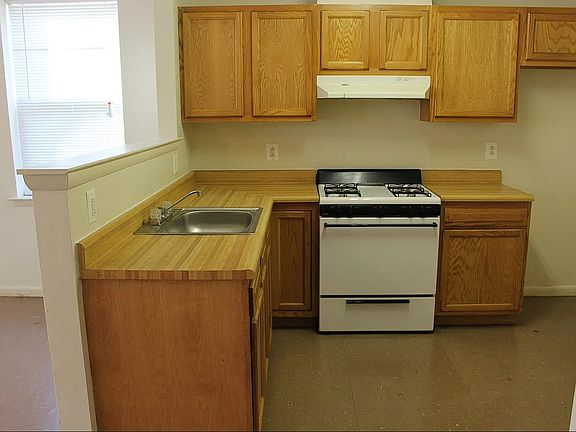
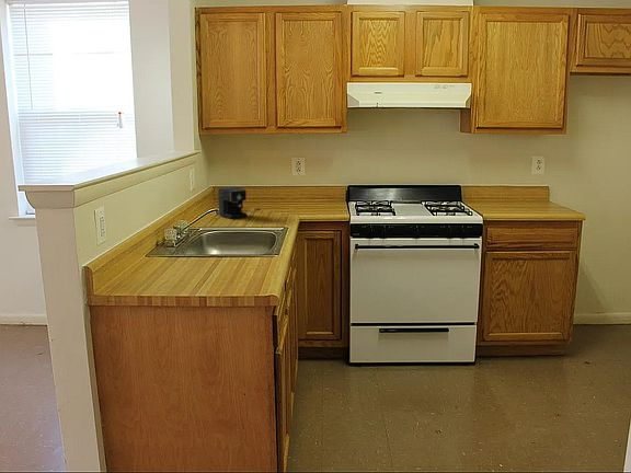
+ coffee maker (245, 199)
